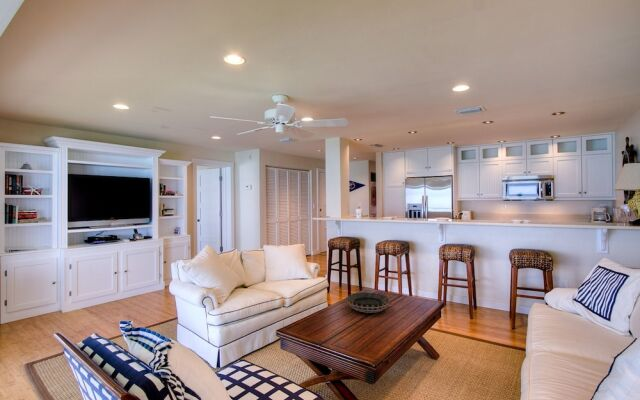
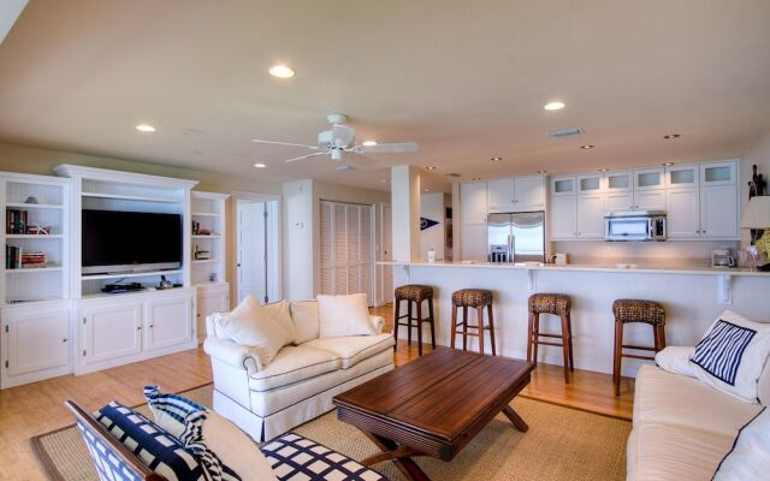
- decorative bowl (368, 303)
